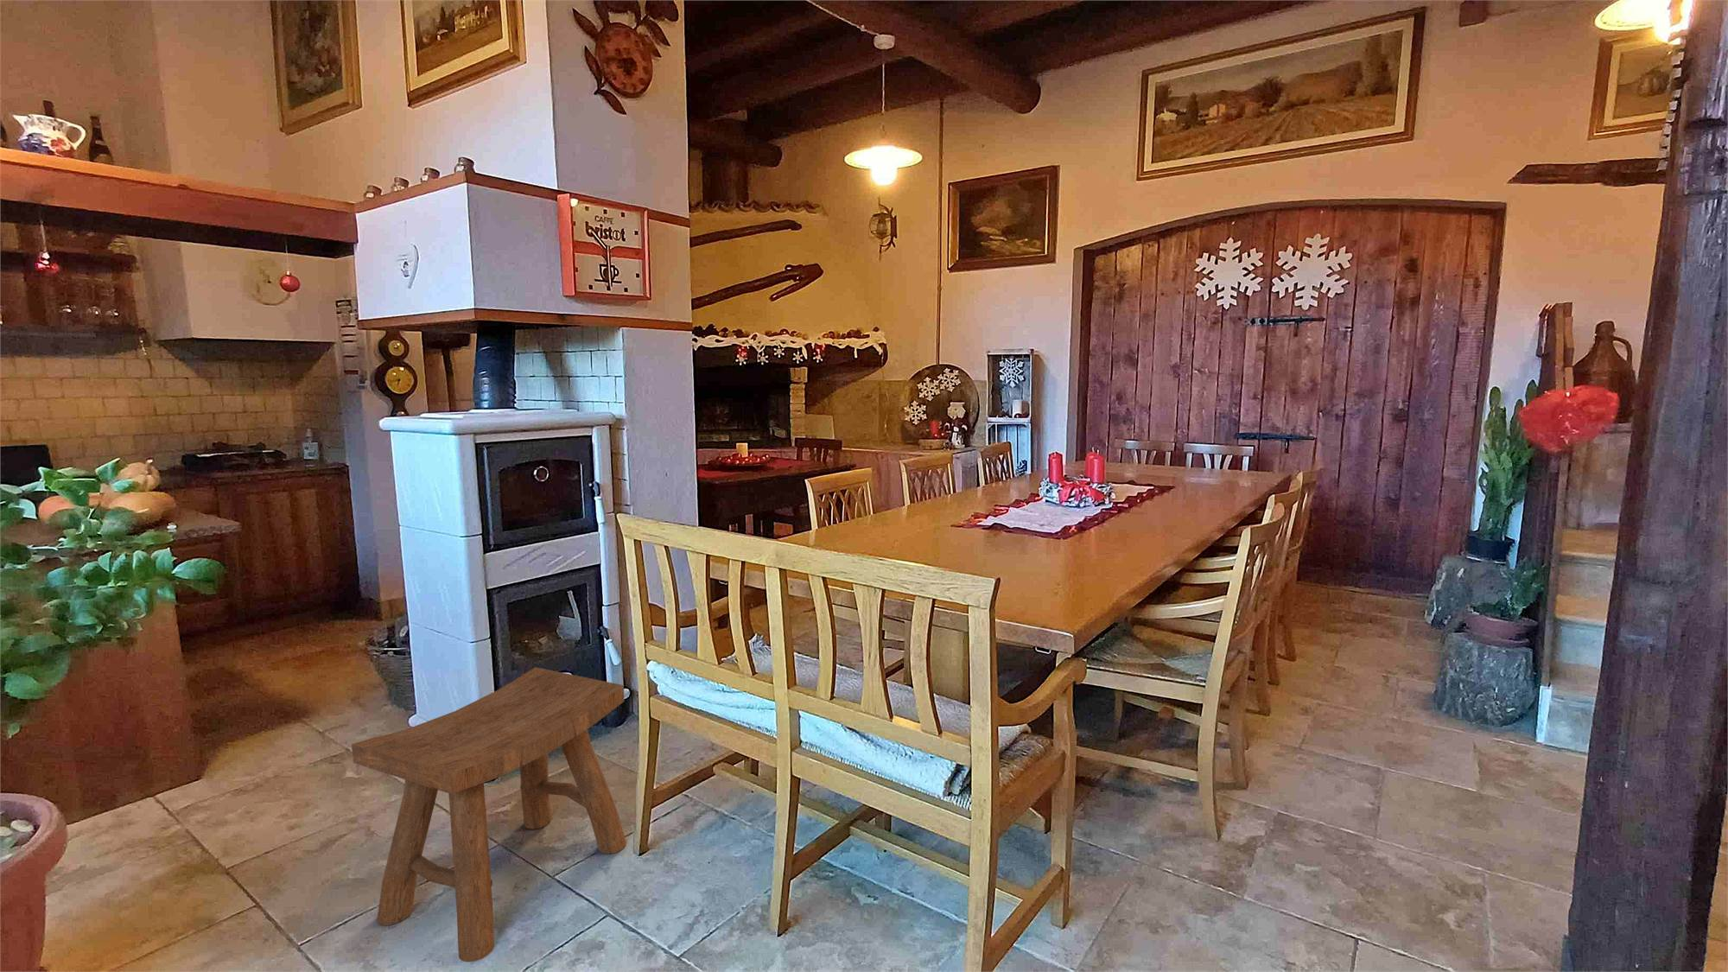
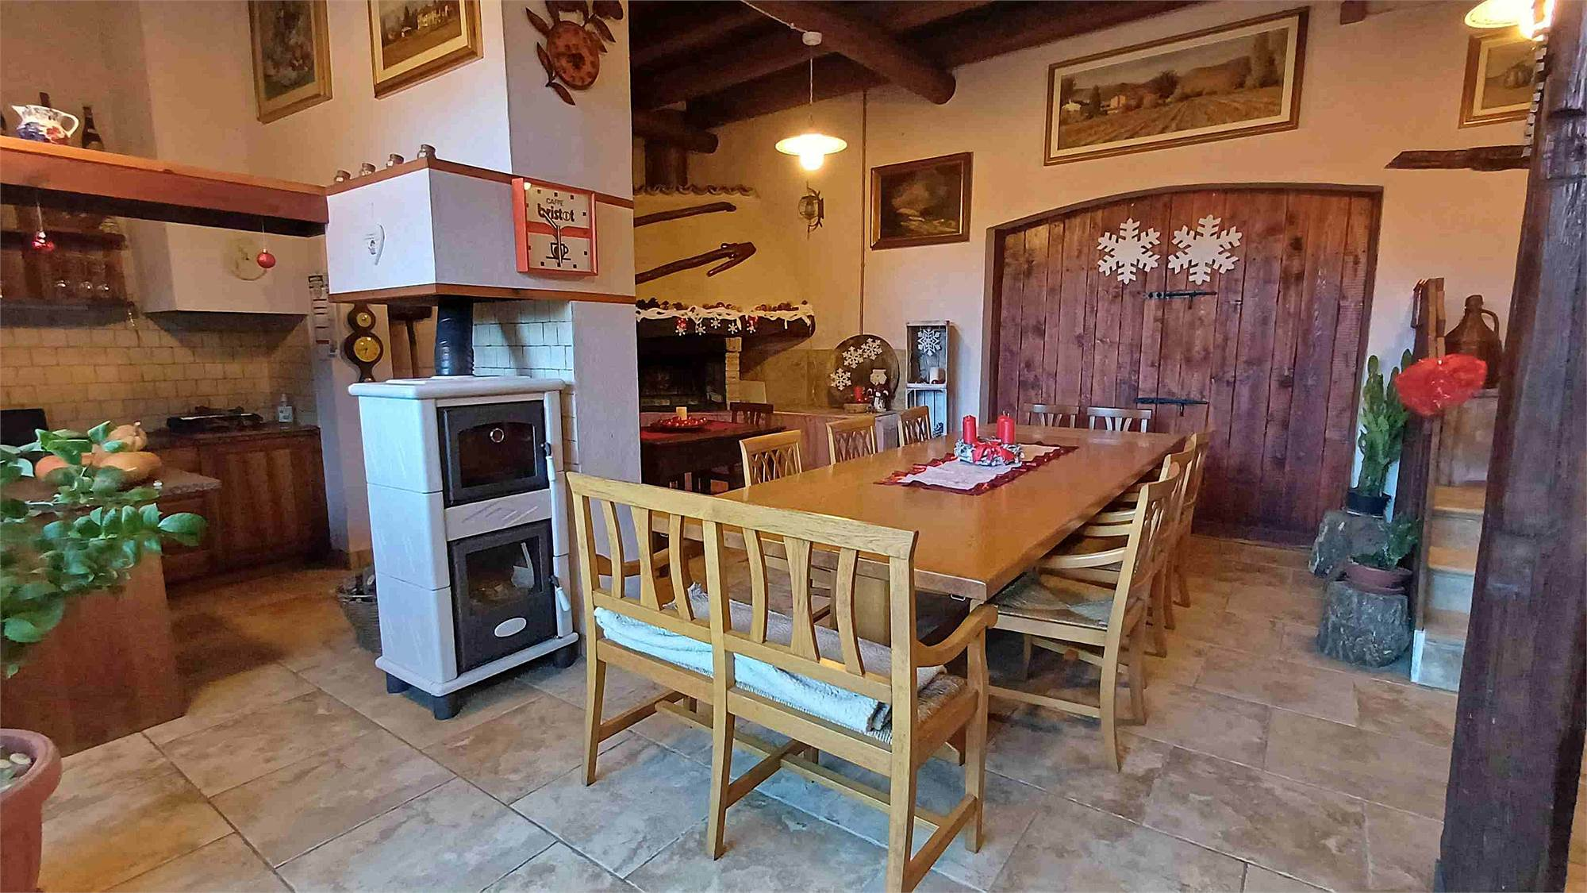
- stool (521, 794)
